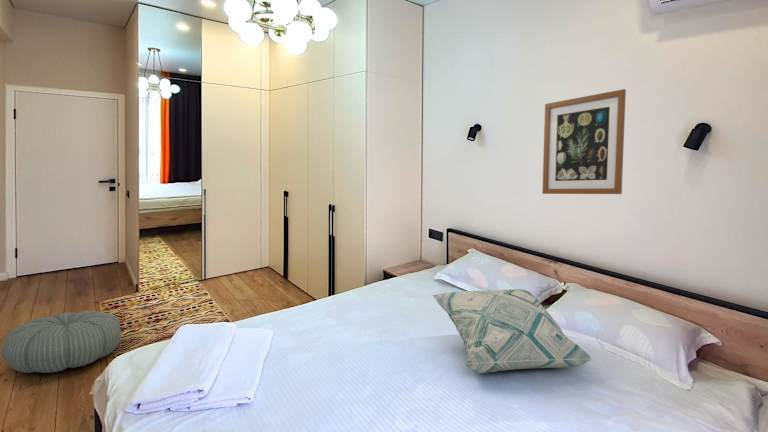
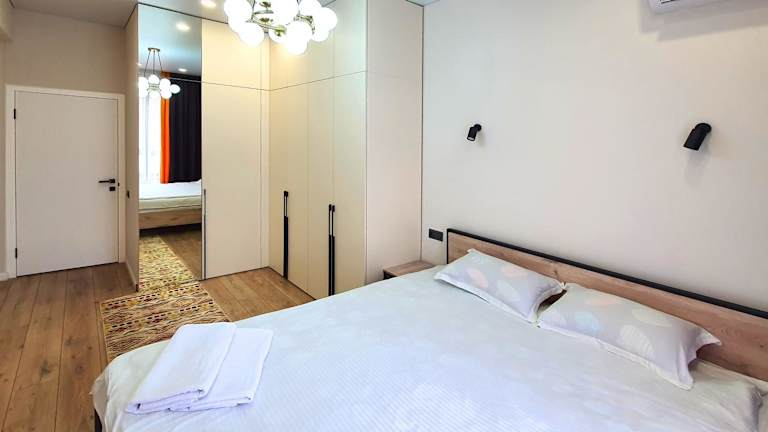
- decorative pillow (503, 326)
- pouf (65, 339)
- wall art (580, 145)
